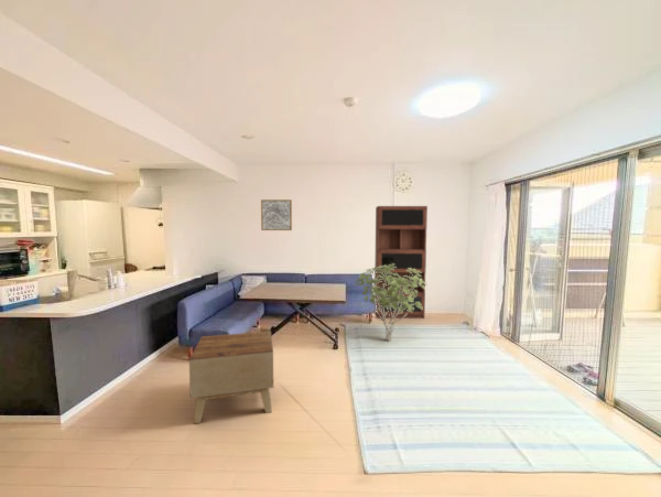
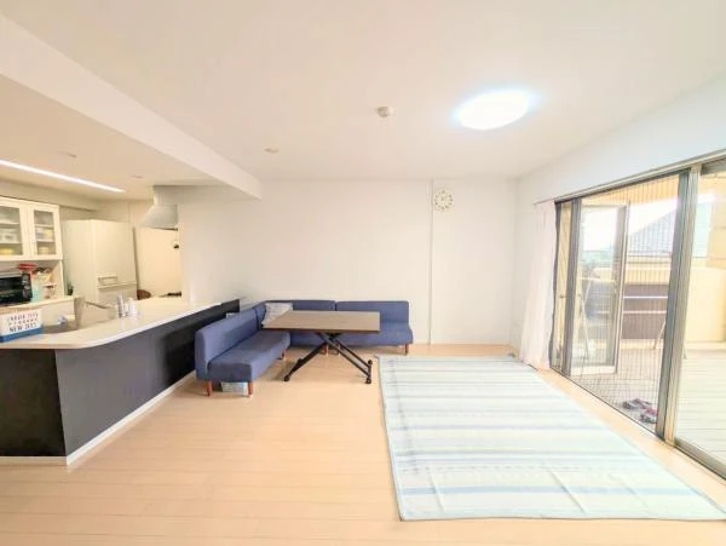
- wall art (277, 215)
- shrub (389, 303)
- side table (236, 371)
- bookcase (399, 261)
